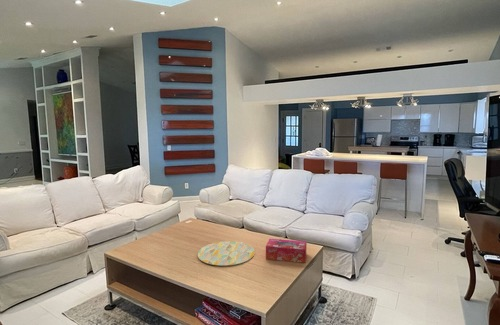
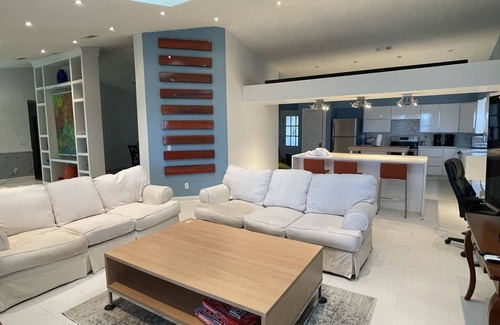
- tissue box (286, 250)
- decorative tray (226, 252)
